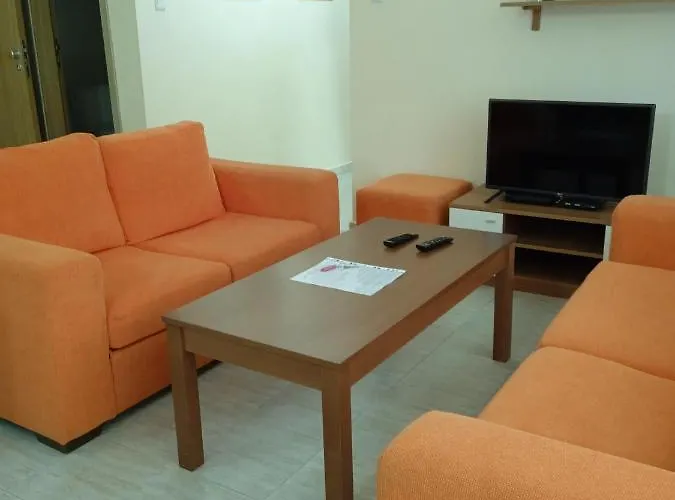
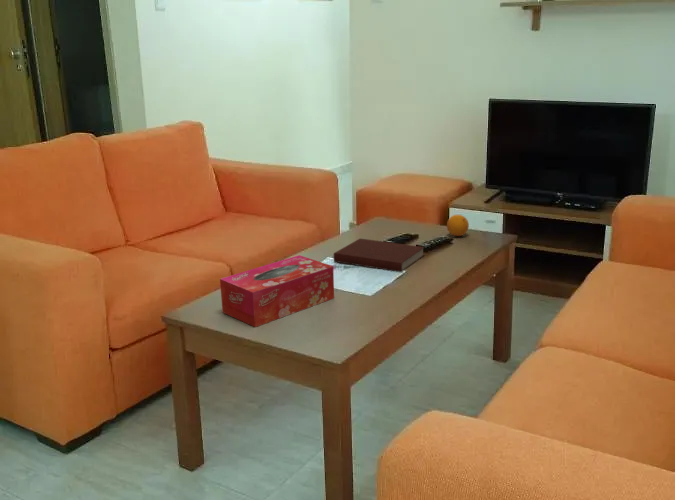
+ notebook (379, 254)
+ fruit (457, 225)
+ tissue box (278, 288)
